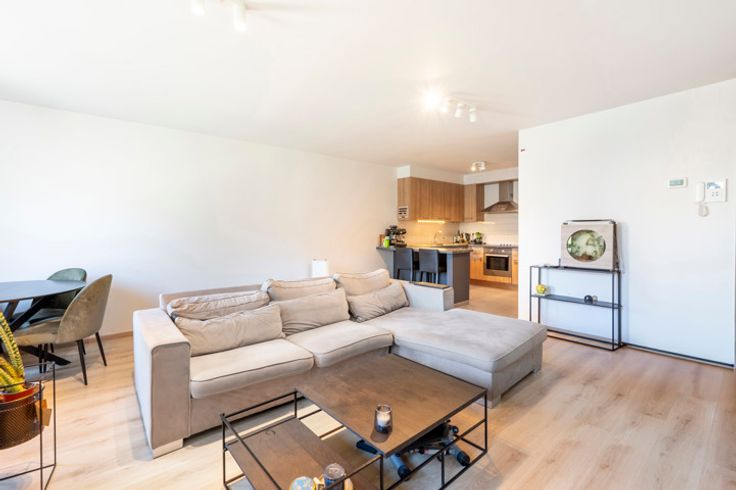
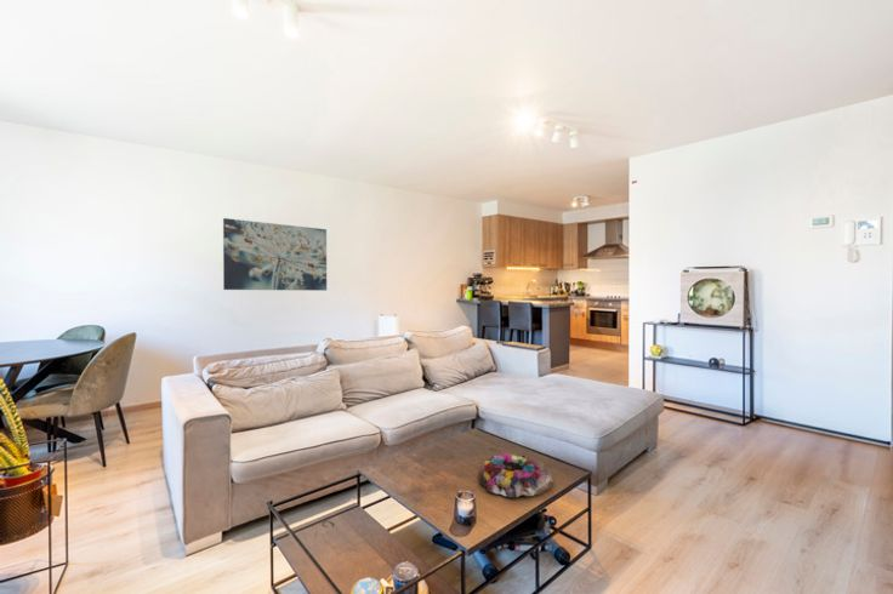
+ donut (514, 470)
+ wall art (278, 257)
